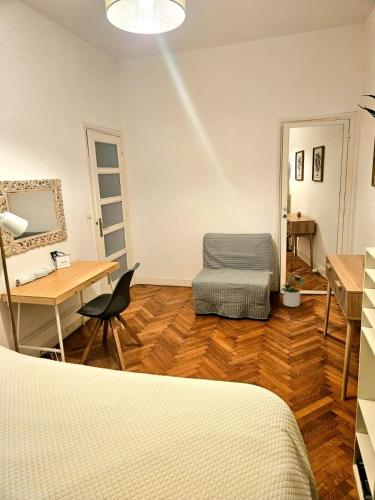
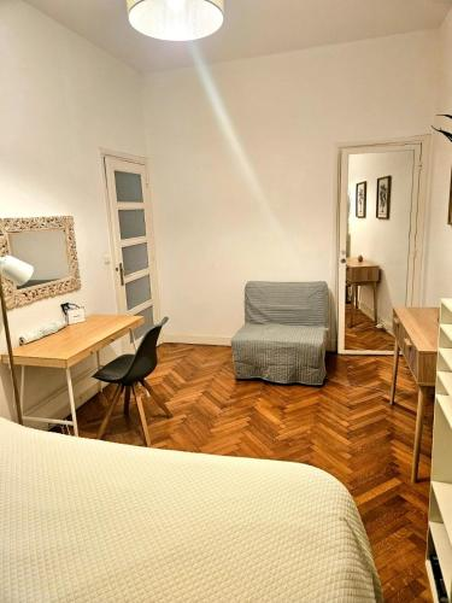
- potted plant (293, 289)
